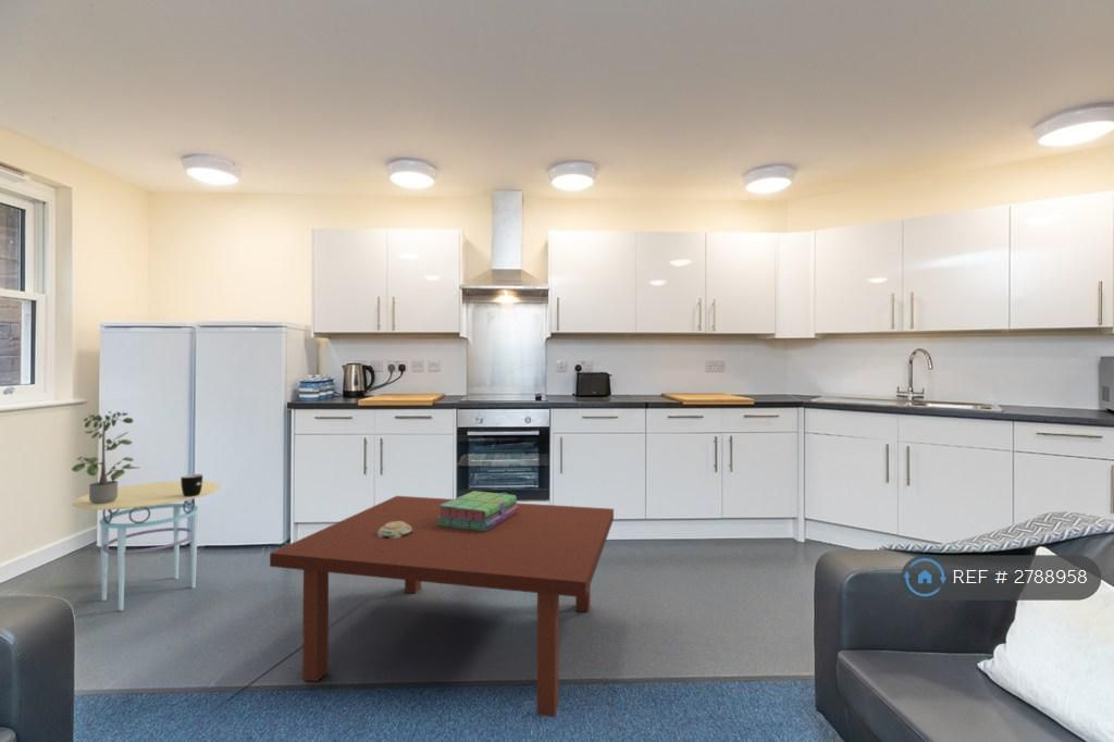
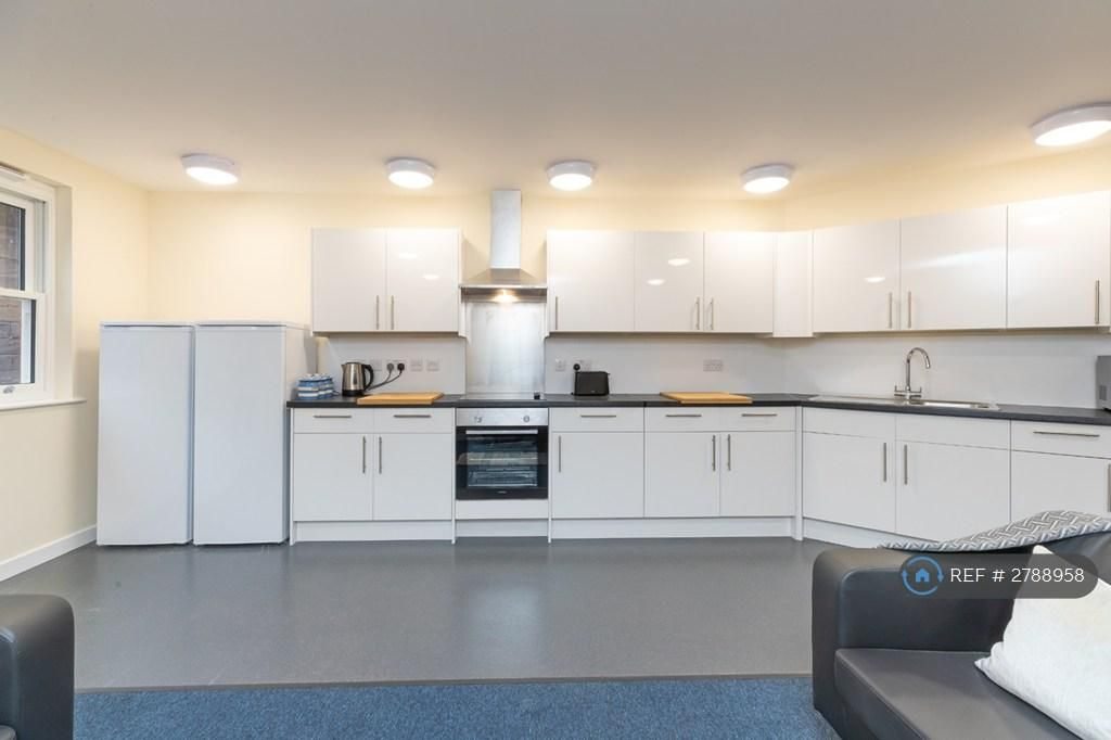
- mug (193, 484)
- side table (151, 547)
- coffee table (466, 582)
- decorative bowl (395, 528)
- stack of books (479, 508)
- potted plant (110, 449)
